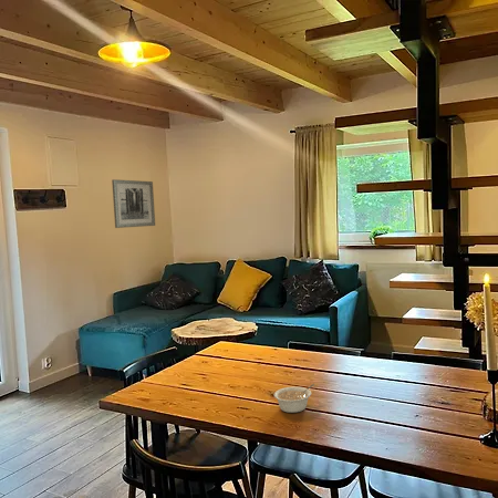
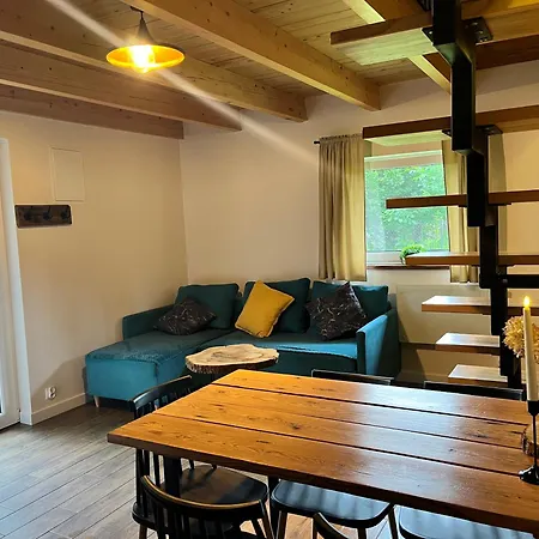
- legume (293, 398)
- wall art (134, 204)
